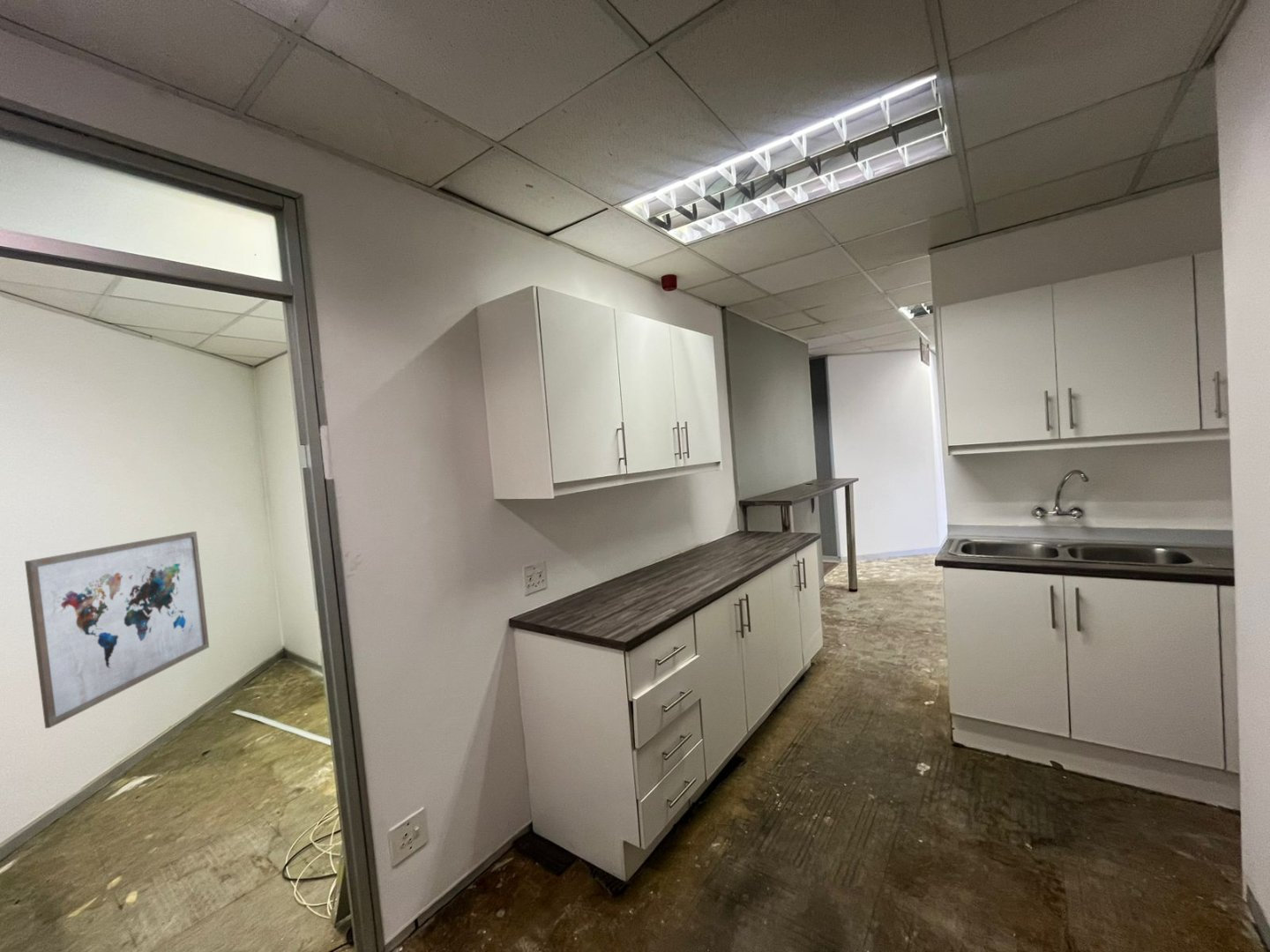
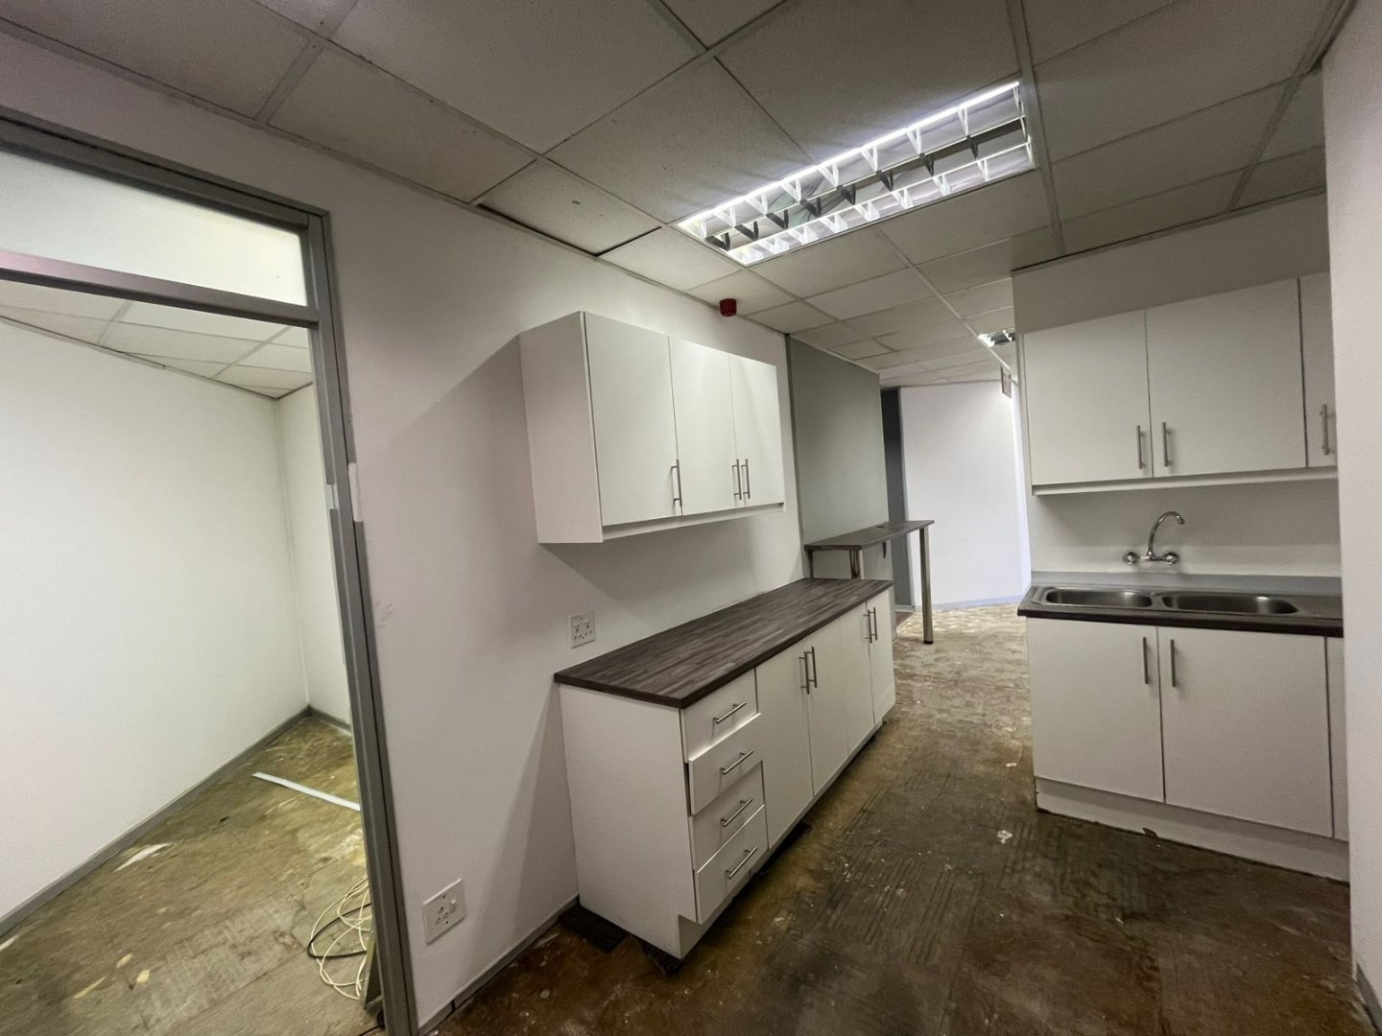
- wall art (134, 612)
